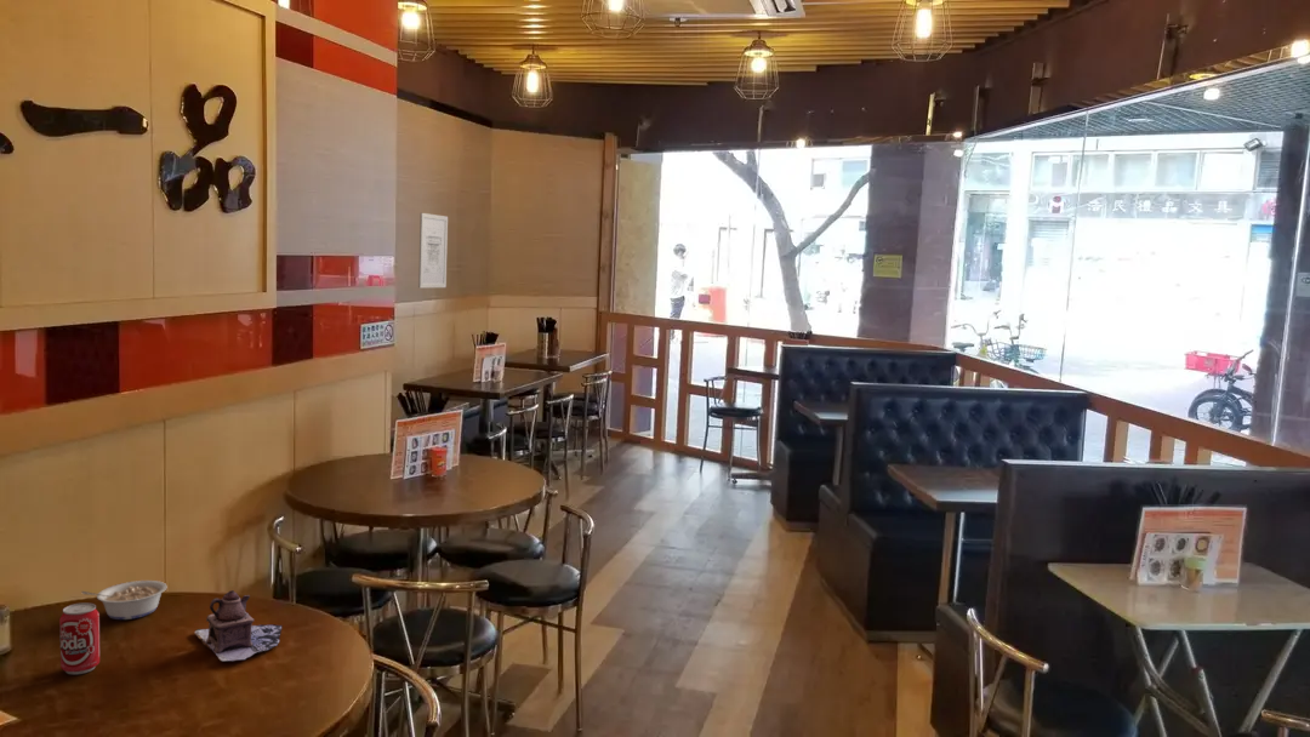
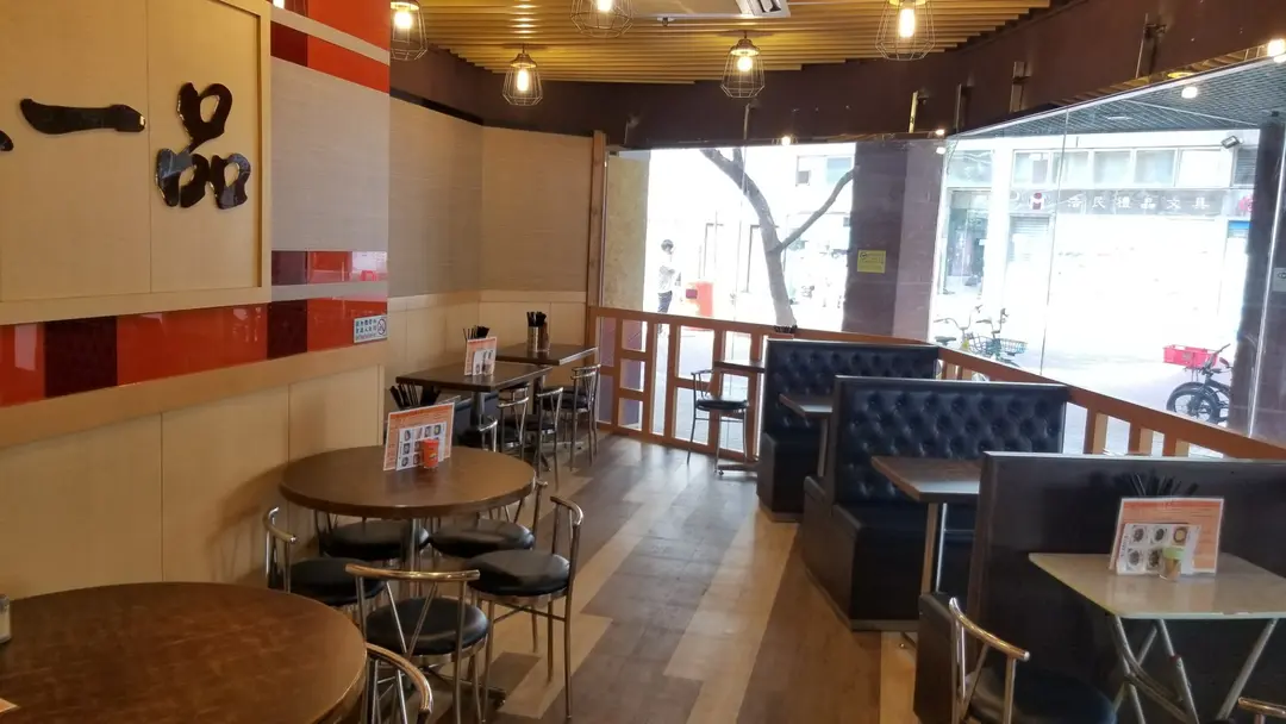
- legume (130, 600)
- beverage can (80, 638)
- teapot (234, 618)
- wall art (433, 251)
